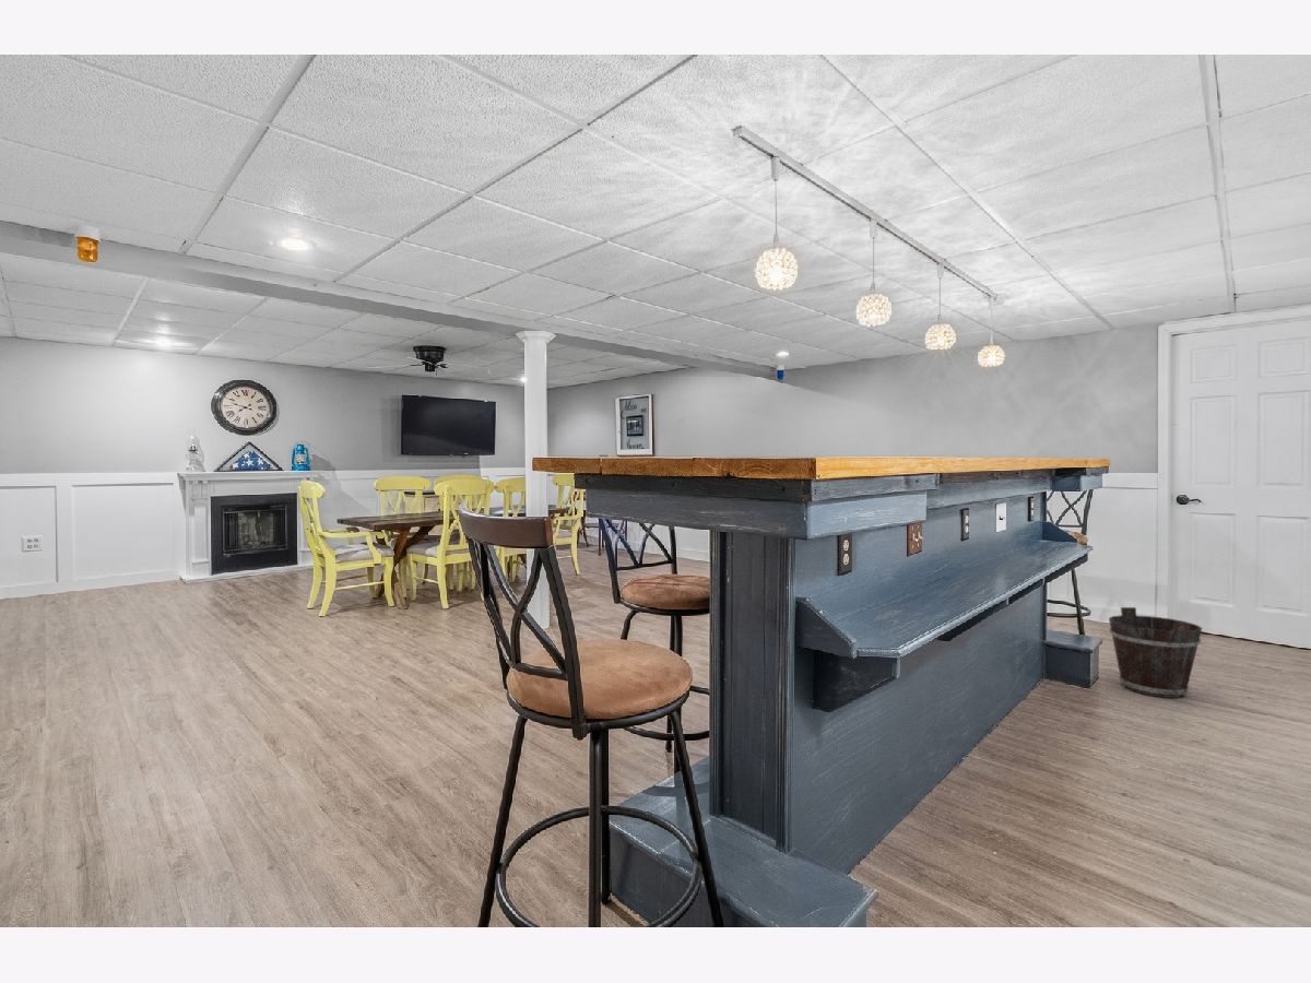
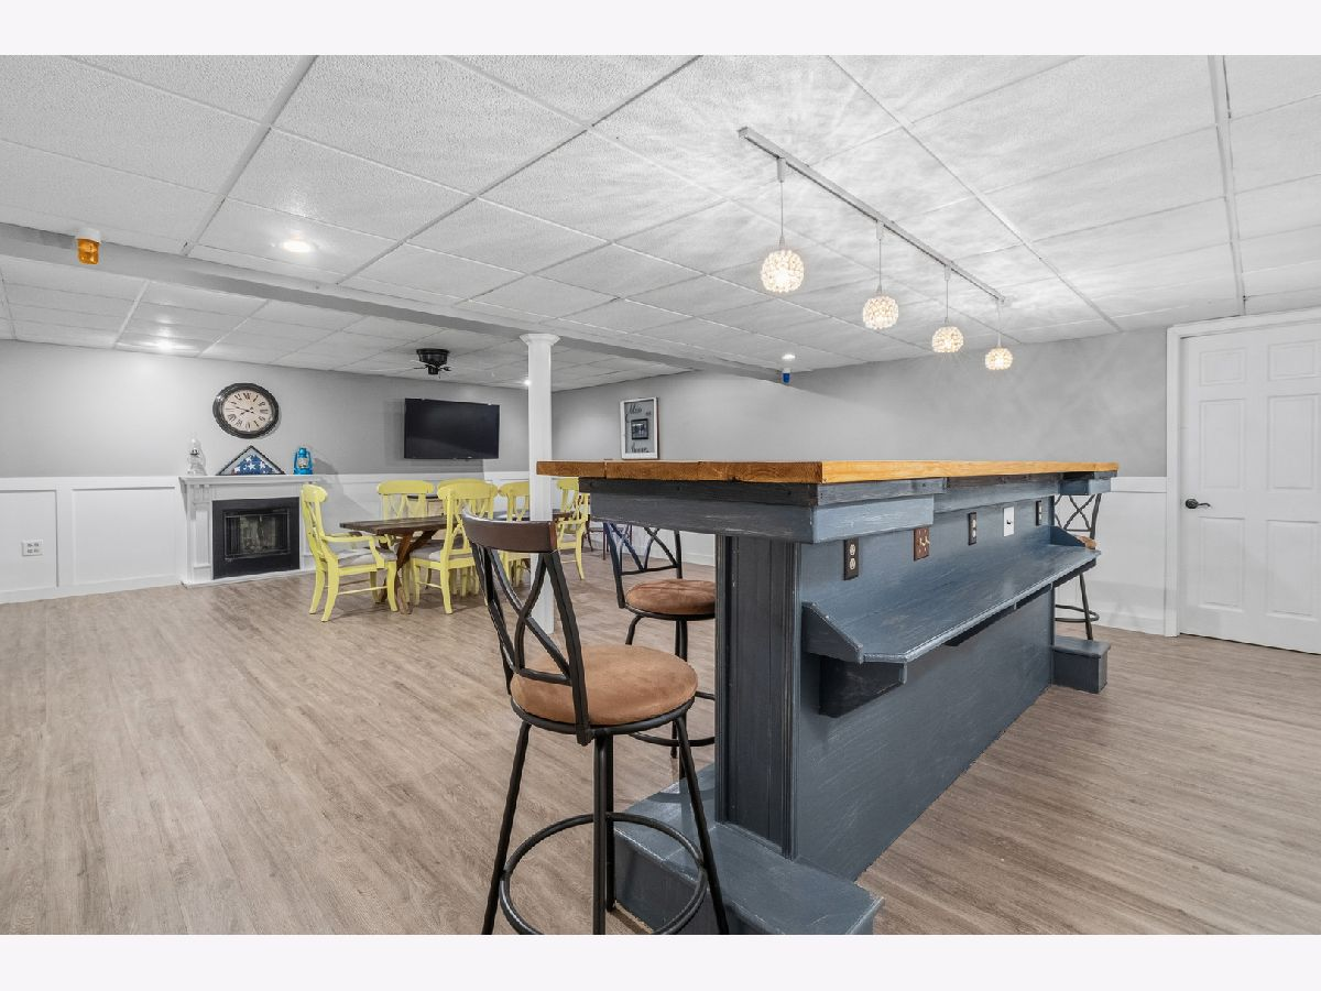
- bucket (1153, 652)
